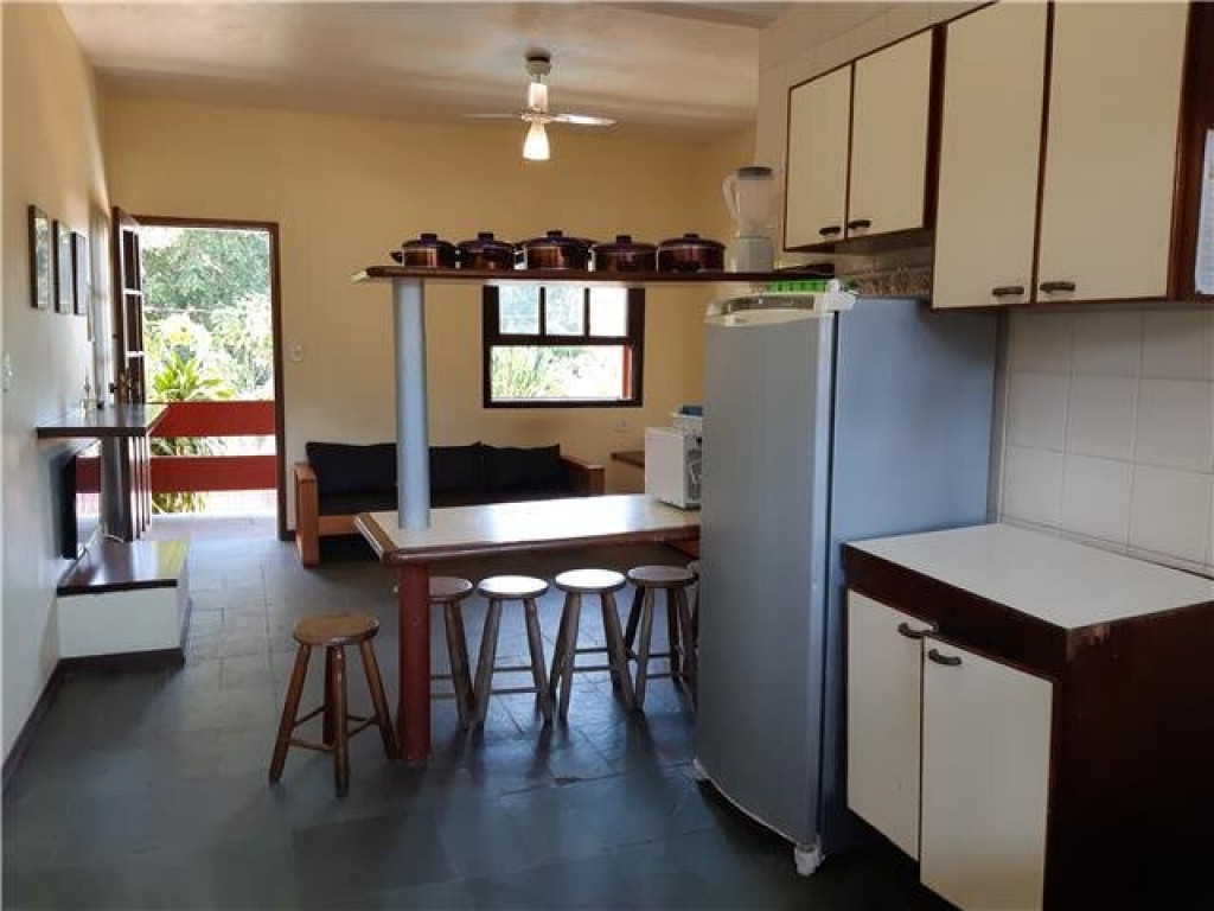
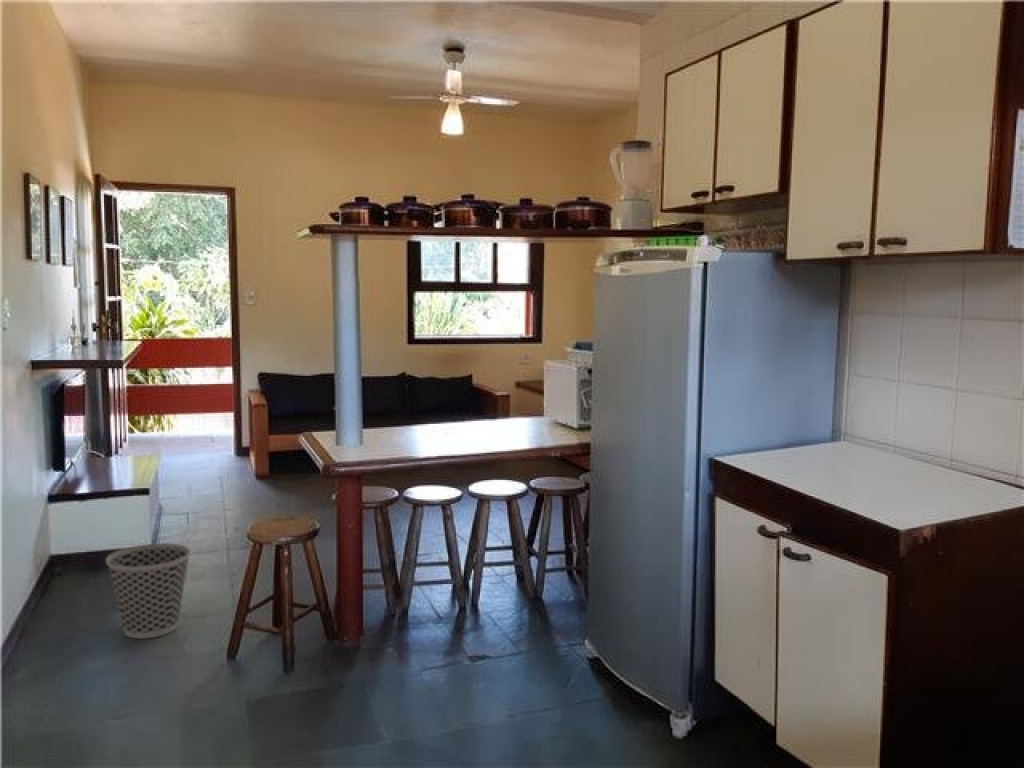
+ wastebasket (150, 591)
